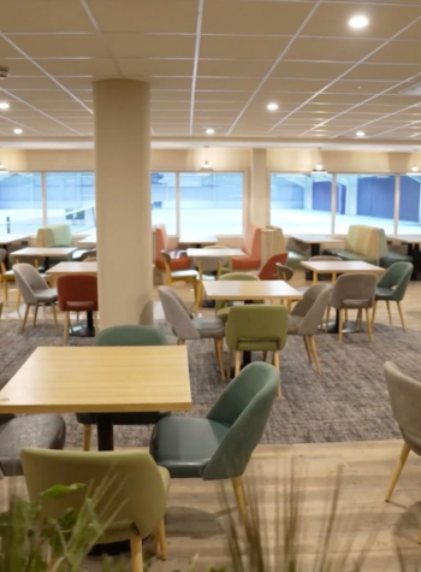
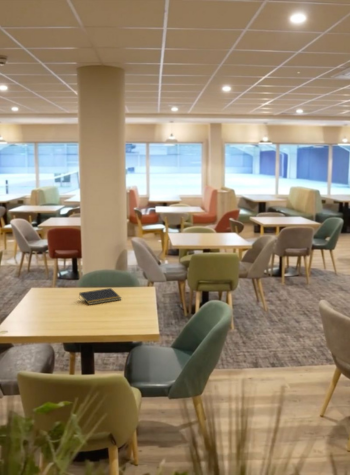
+ notepad (100, 296)
